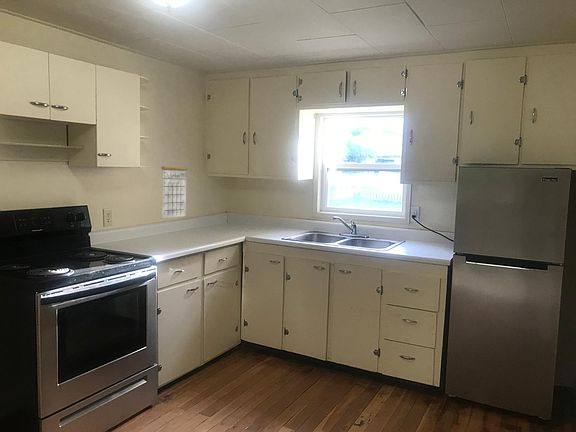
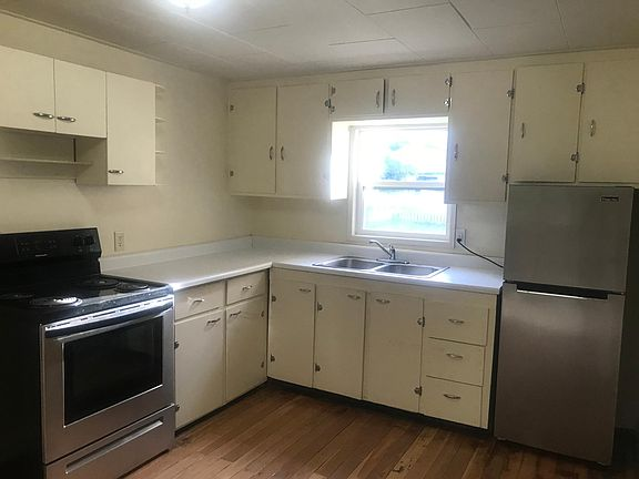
- calendar (174, 186)
